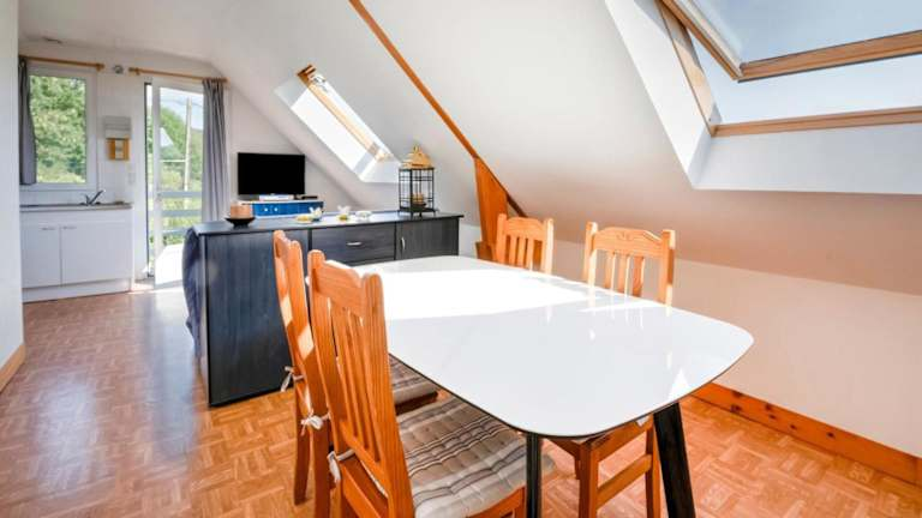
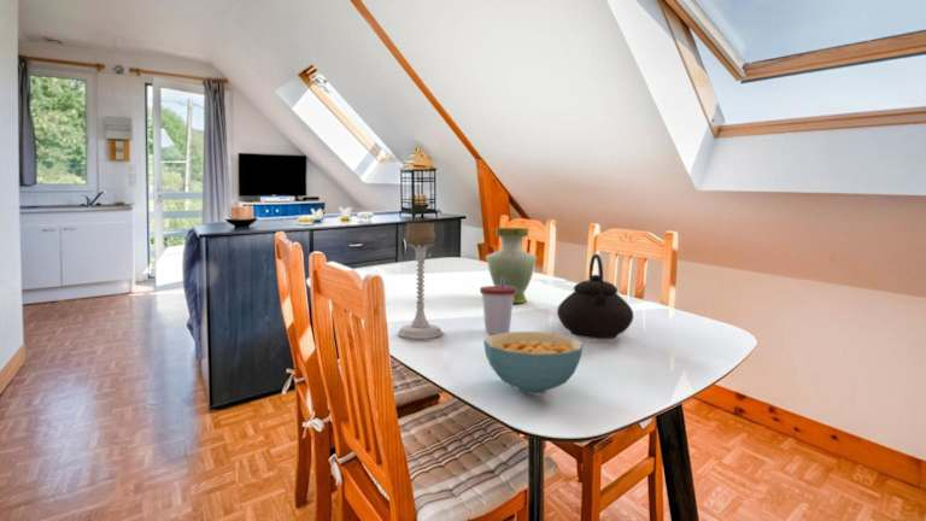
+ vase (511, 264)
+ teapot (593, 292)
+ cereal bowl (532, 365)
+ candle holder (420, 277)
+ cup (497, 304)
